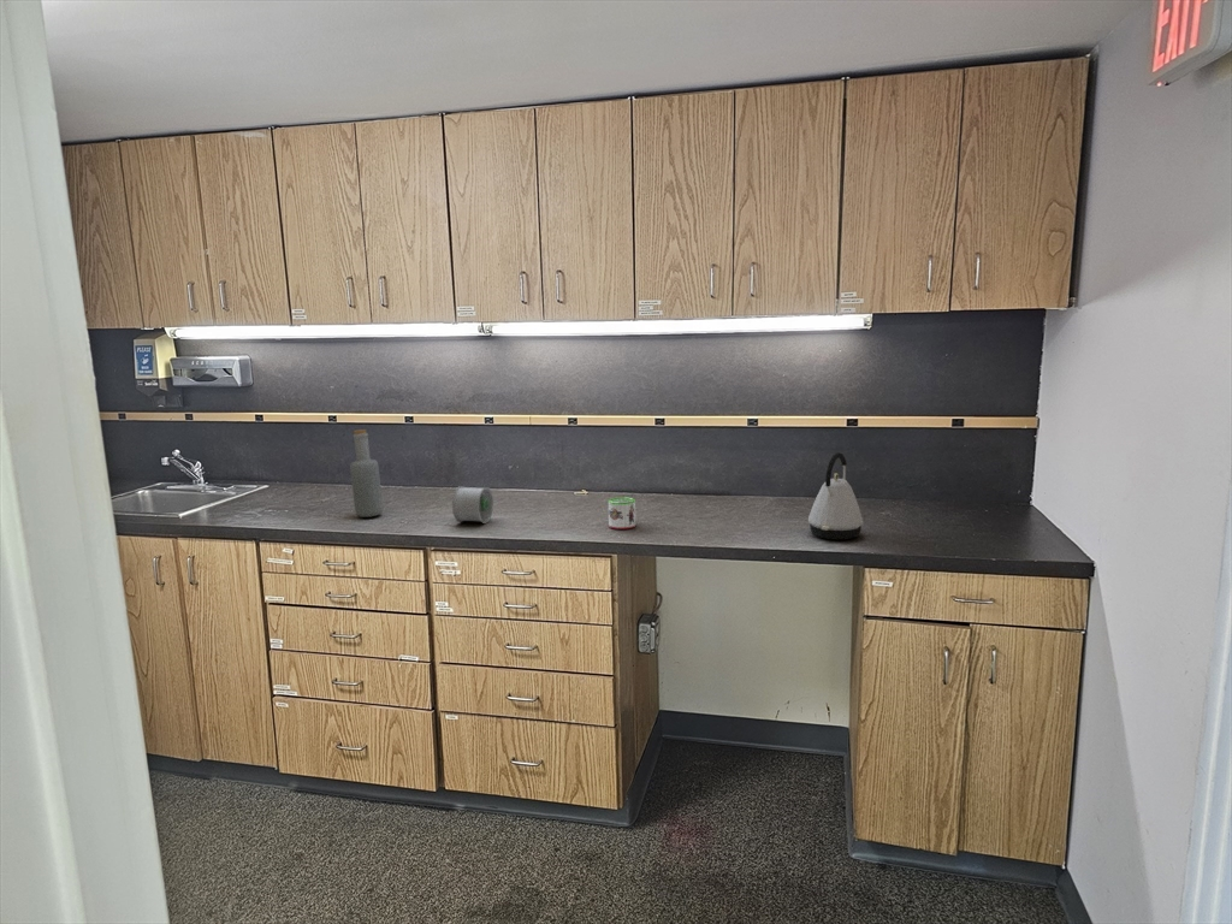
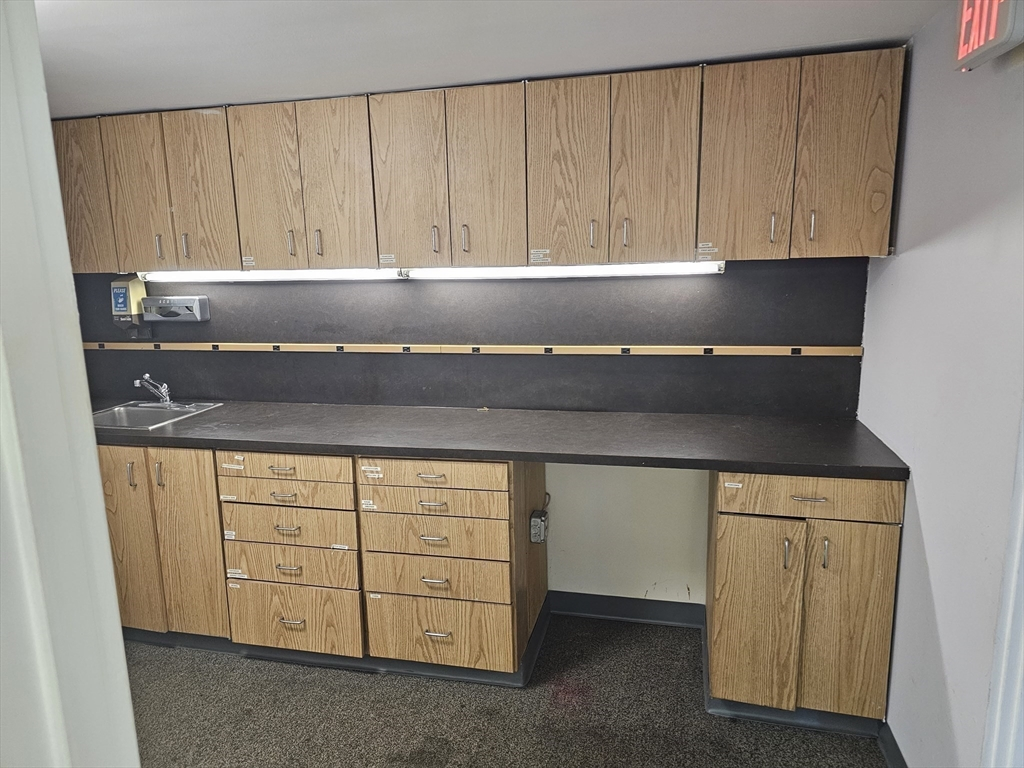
- bottle (366, 473)
- kettle (836, 493)
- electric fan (473, 504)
- mug (622, 511)
